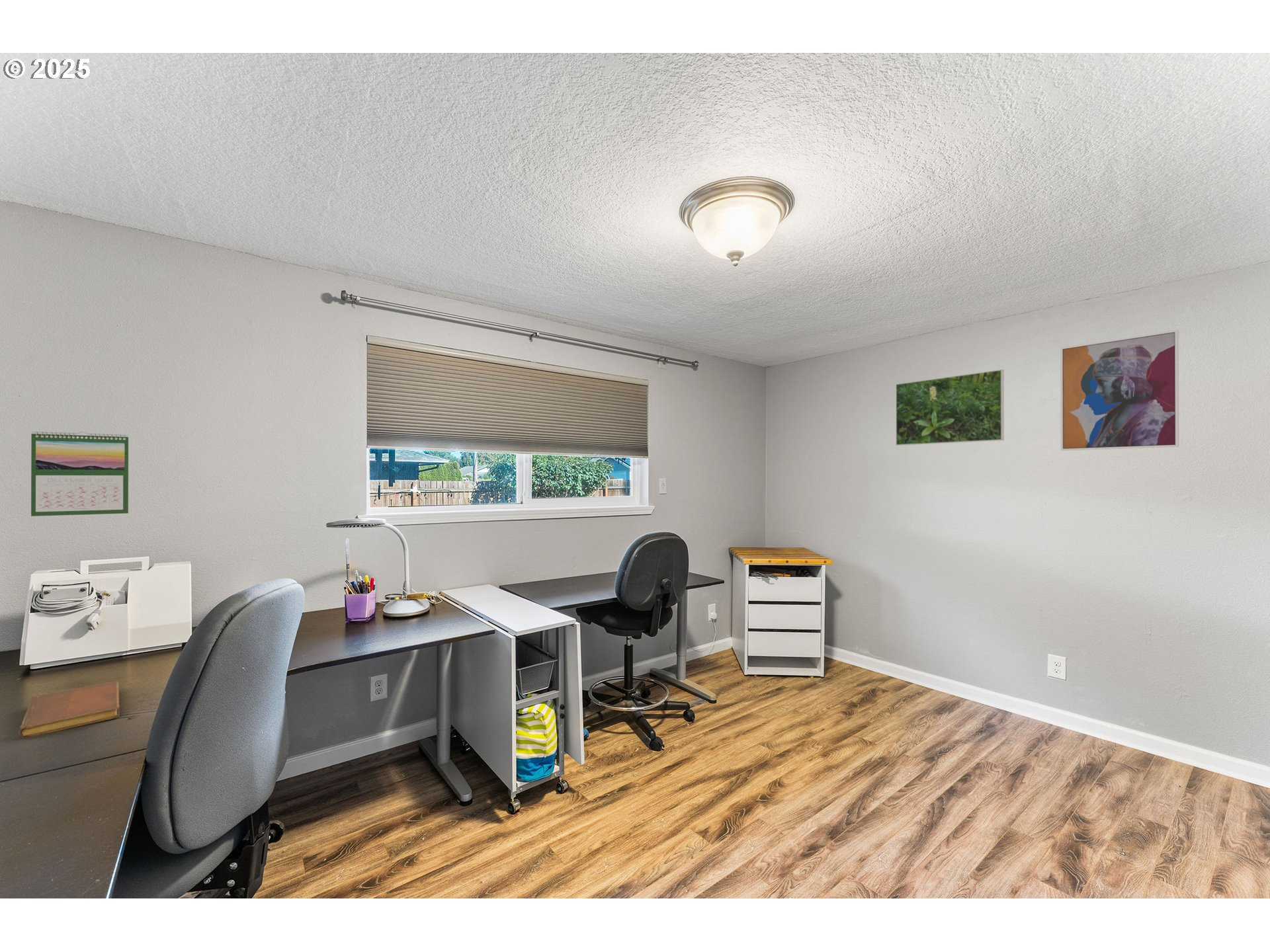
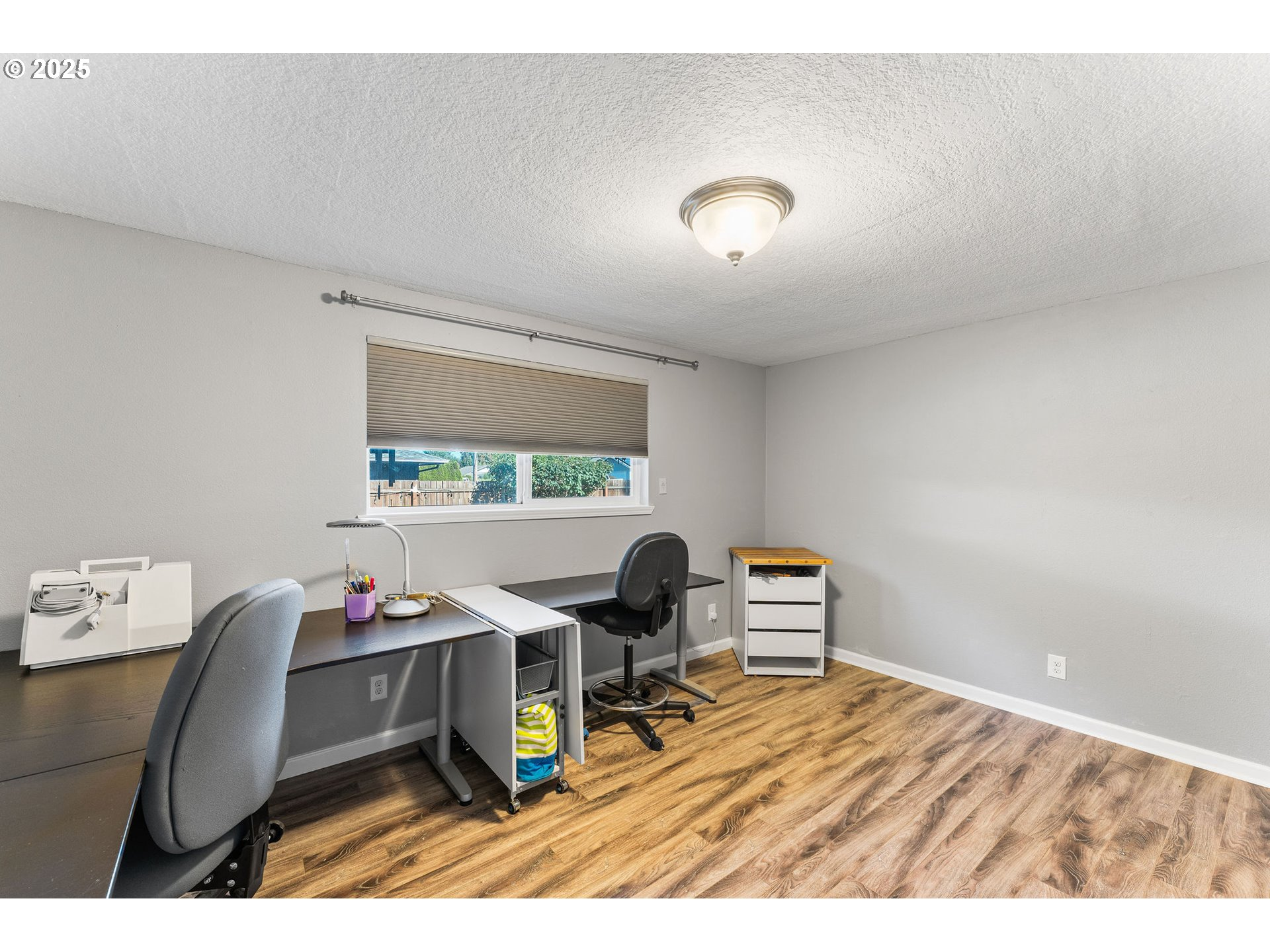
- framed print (946, 410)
- wall art (1116, 394)
- notebook (73, 707)
- calendar (81, 473)
